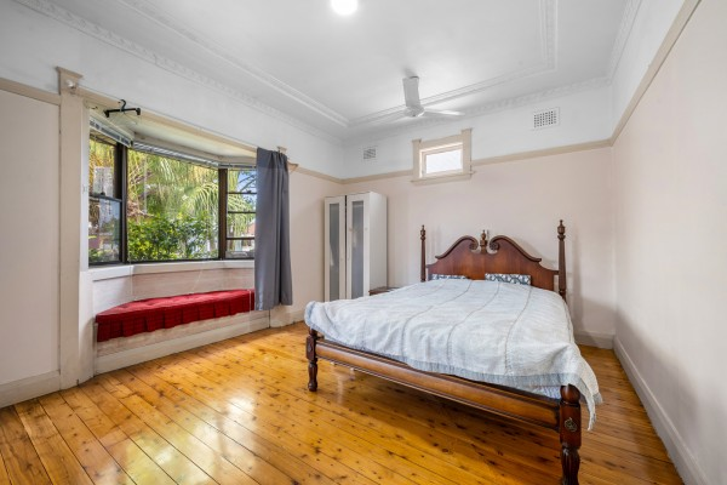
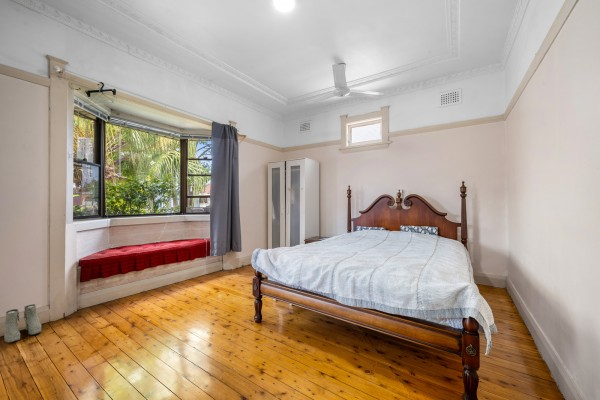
+ boots (25, 321)
